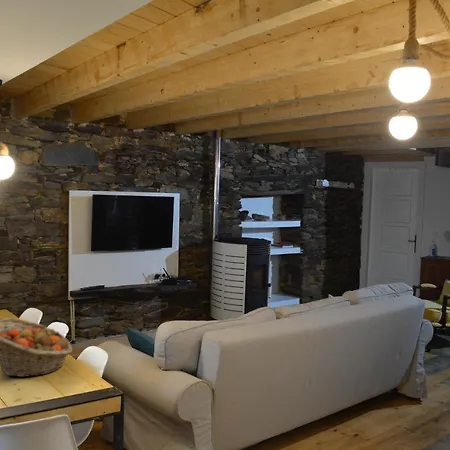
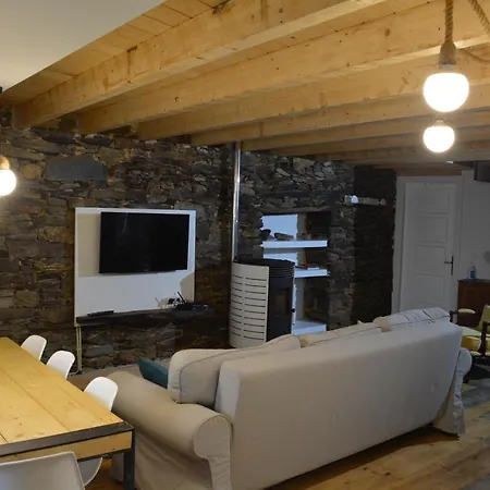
- fruit basket (28, 343)
